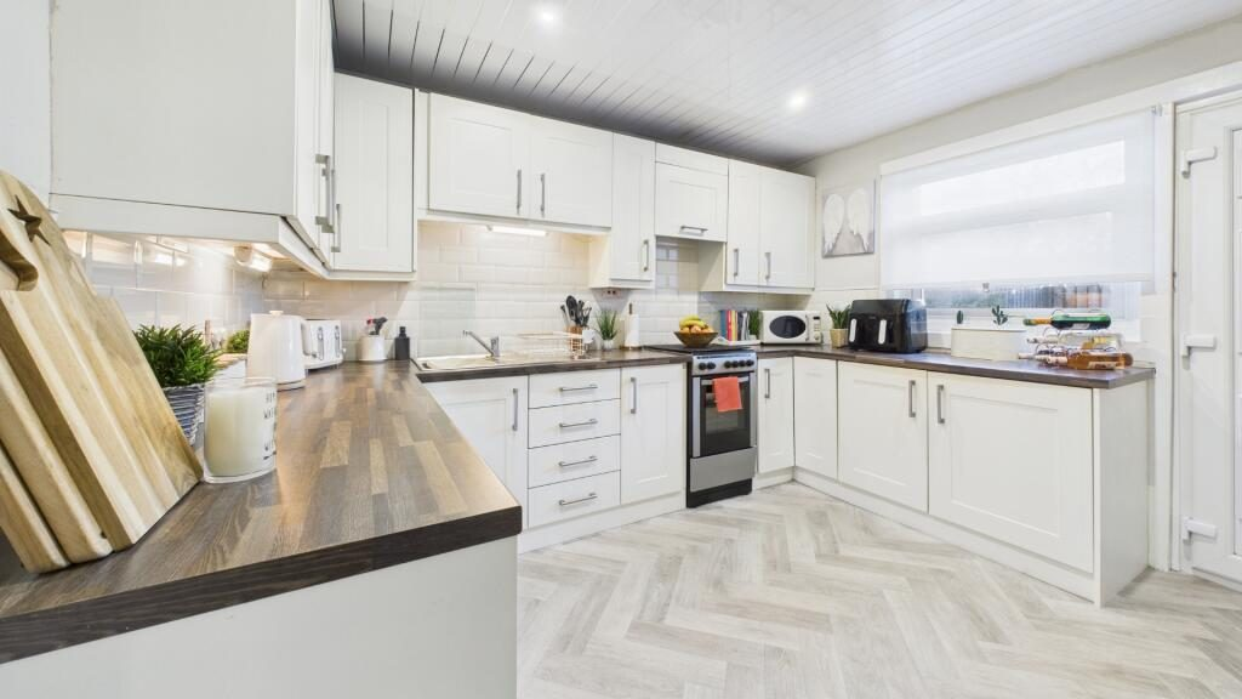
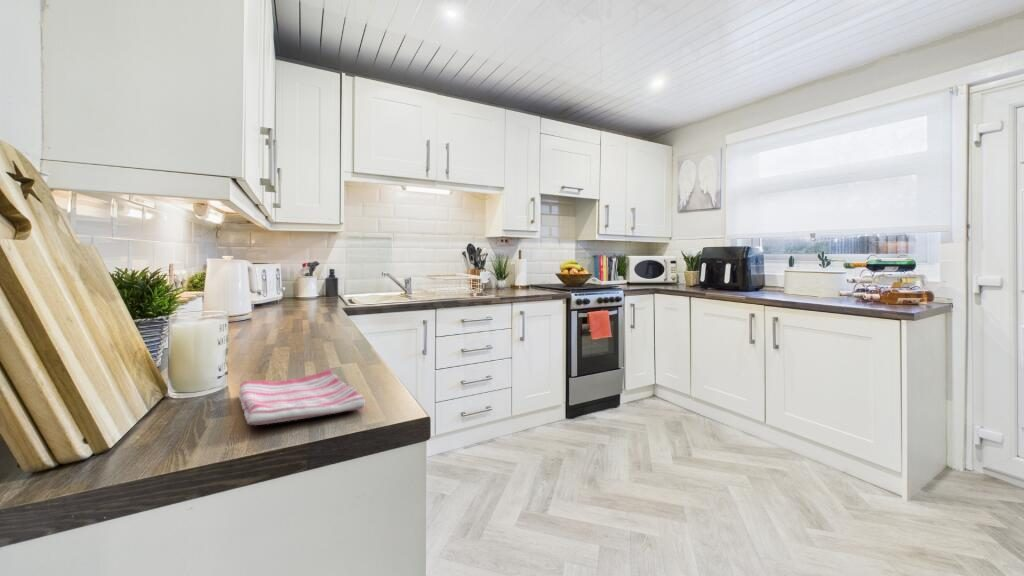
+ dish towel (298, 393)
